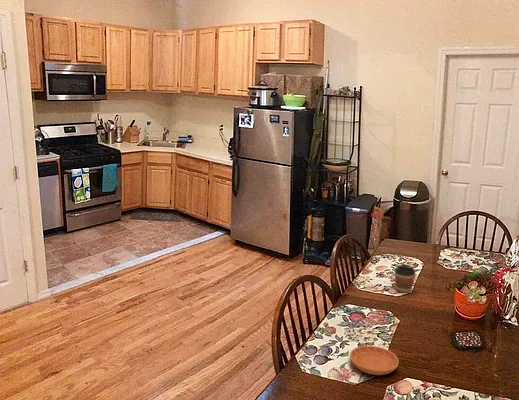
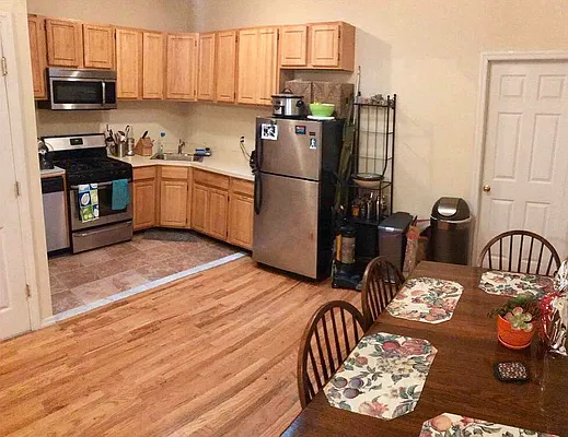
- saucer (373, 361)
- coffee cup (404, 277)
